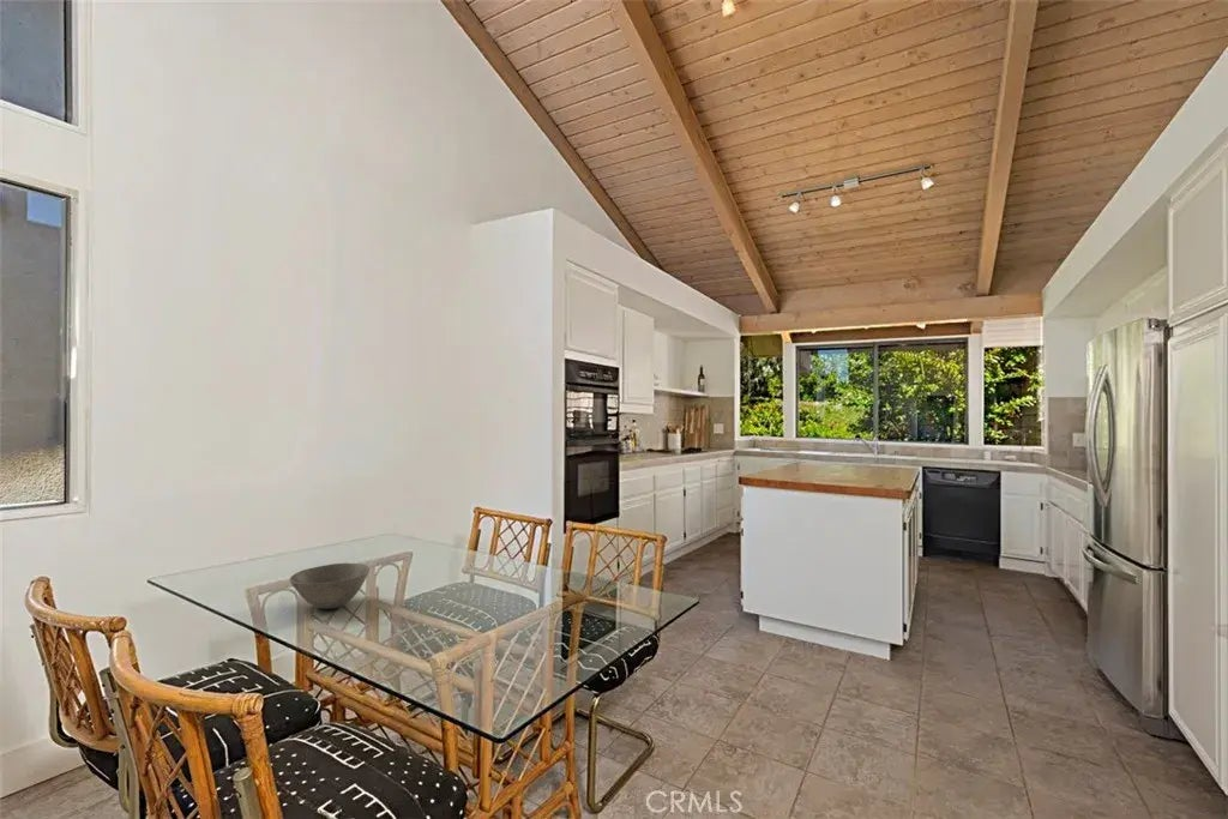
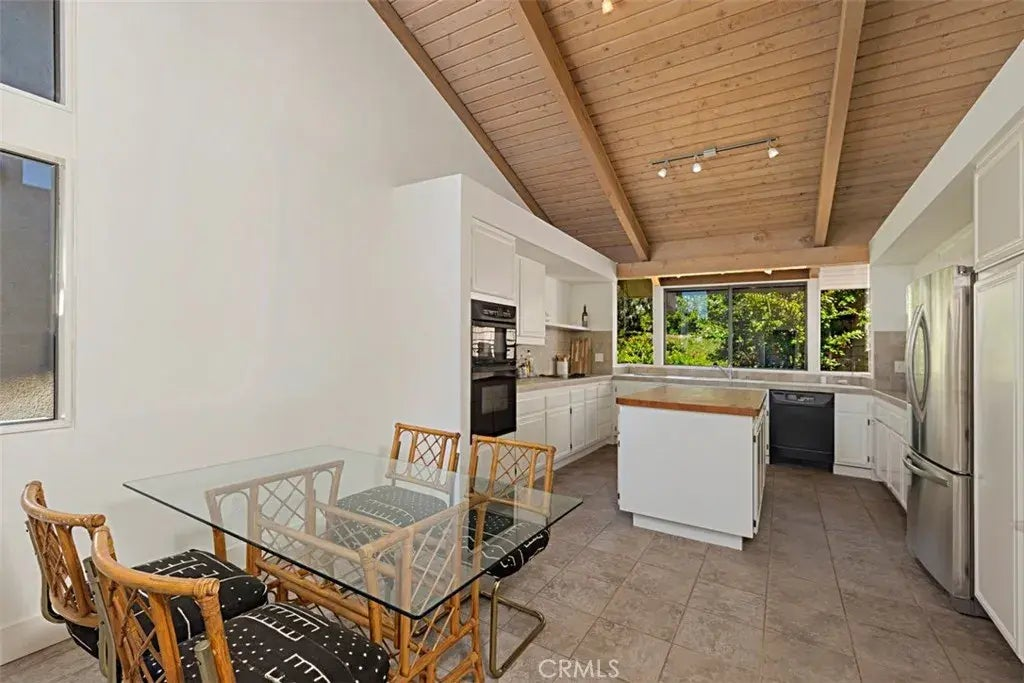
- bowl (330, 589)
